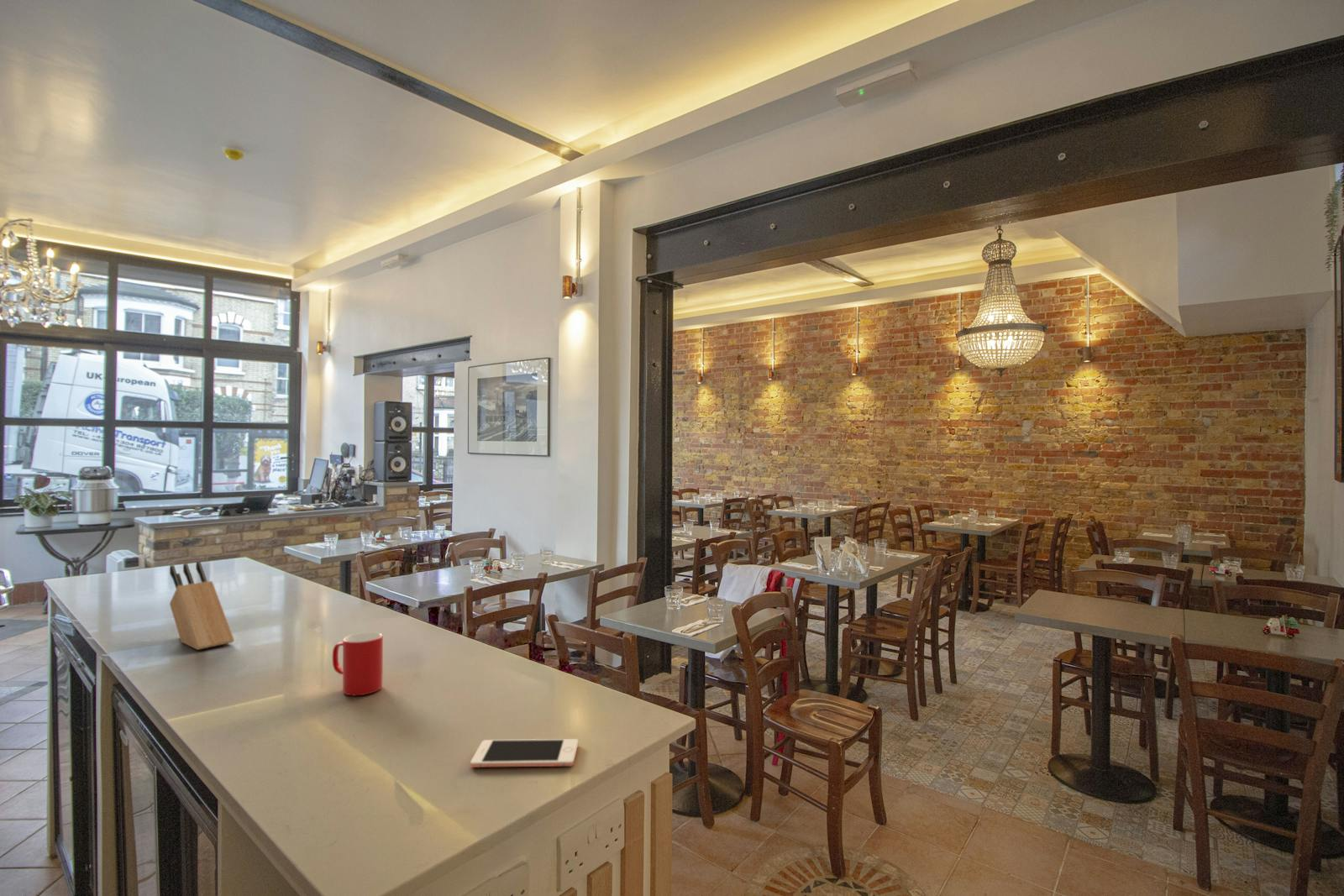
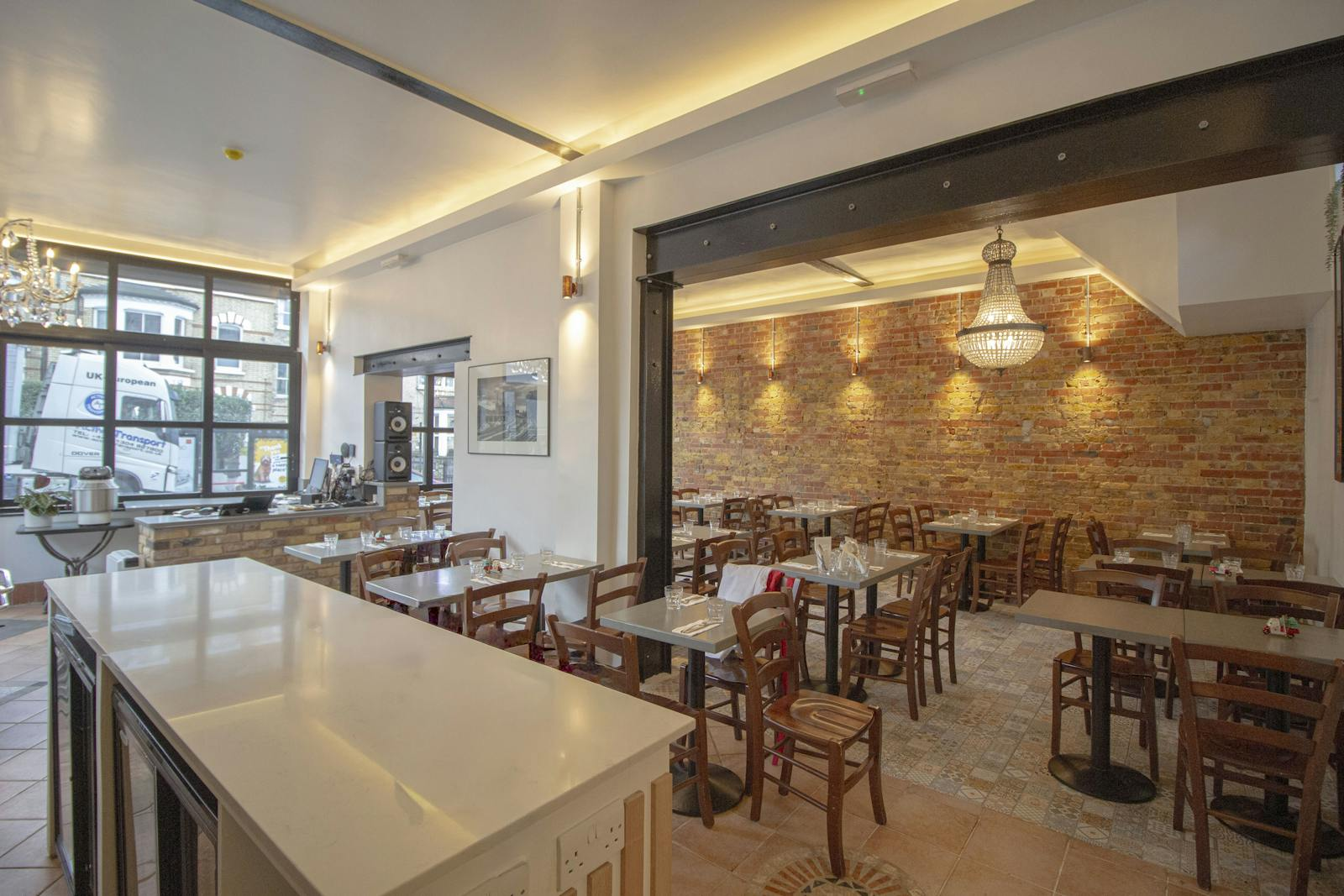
- cup (358, 662)
- knife block (198, 602)
- cell phone (526, 752)
